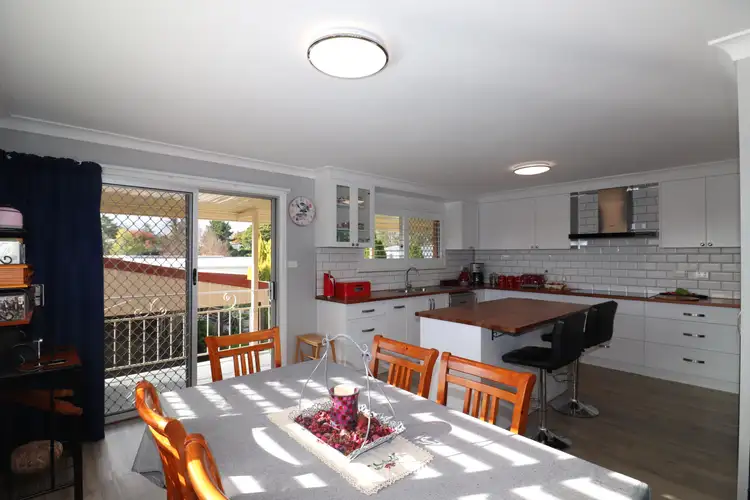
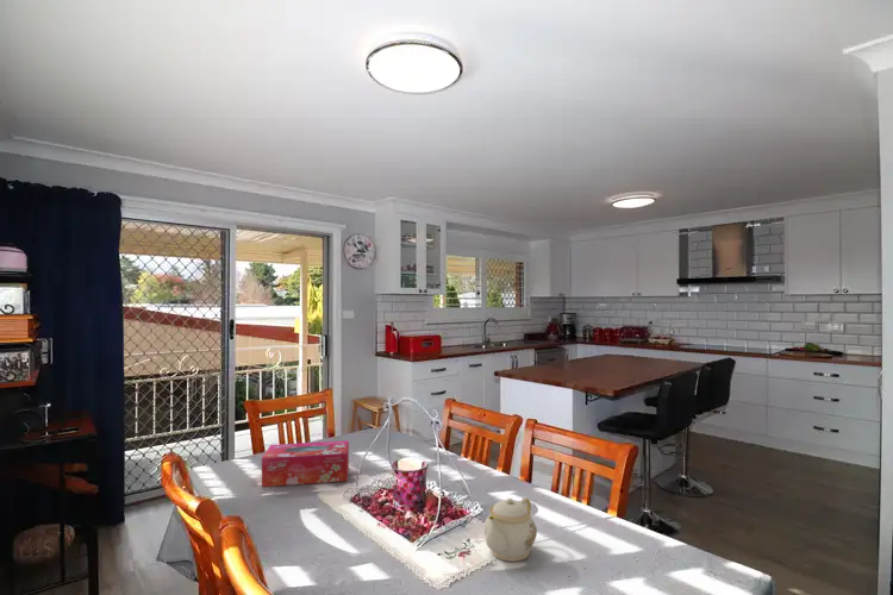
+ tissue box (307, 462)
+ teapot (511, 524)
